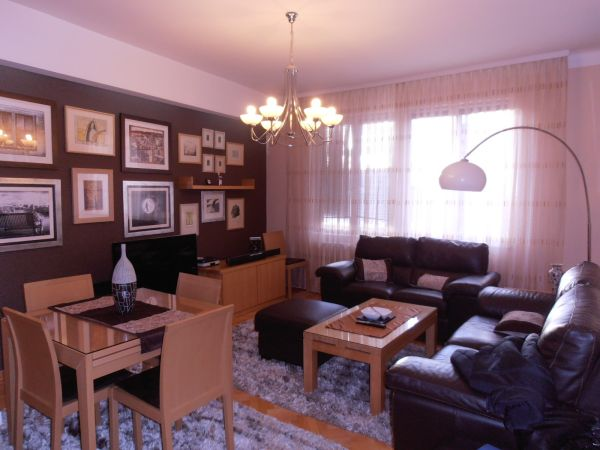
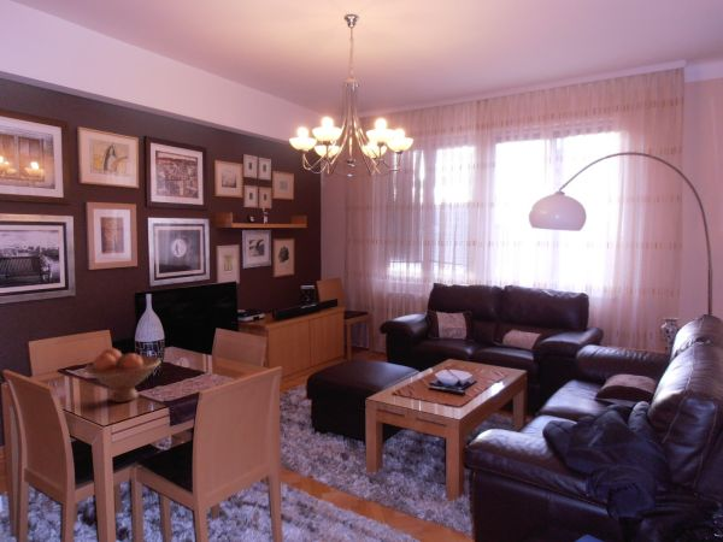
+ fruit bowl (124, 373)
